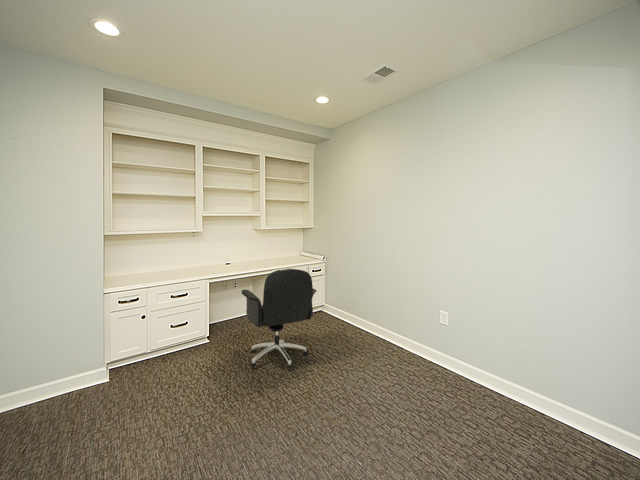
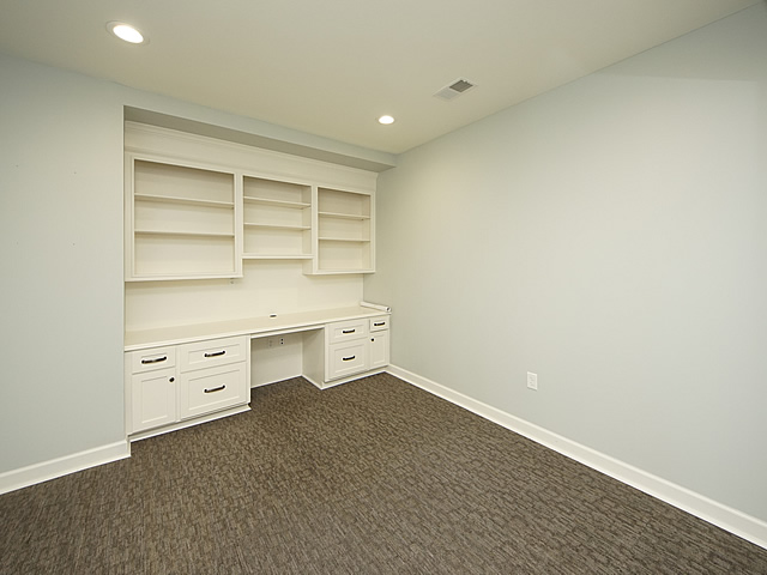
- office chair (278, 312)
